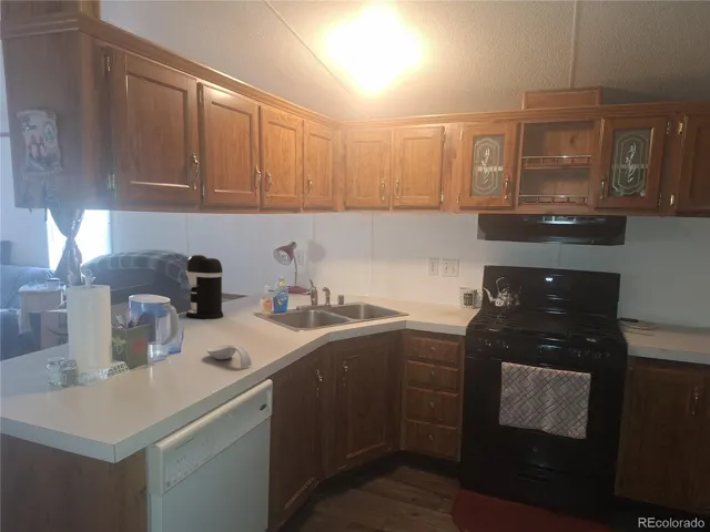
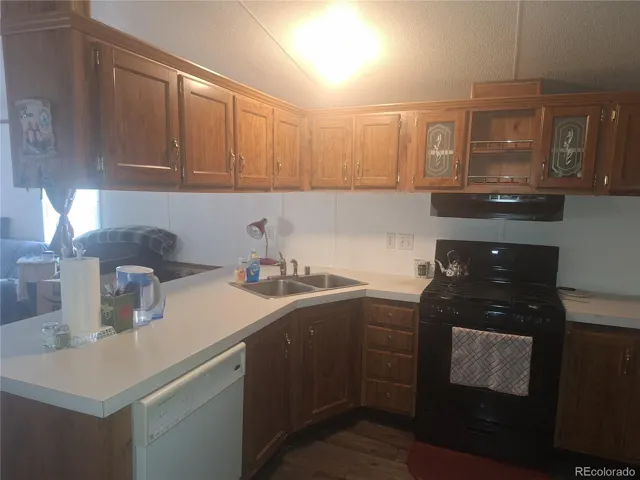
- coffee maker (204, 285)
- spoon rest (230, 351)
